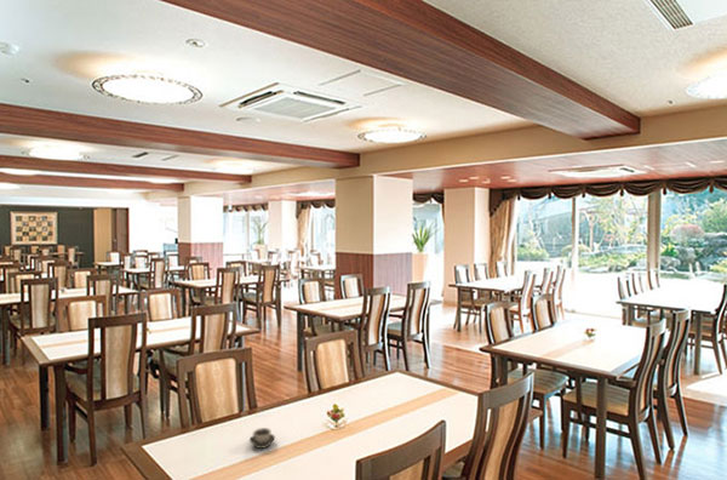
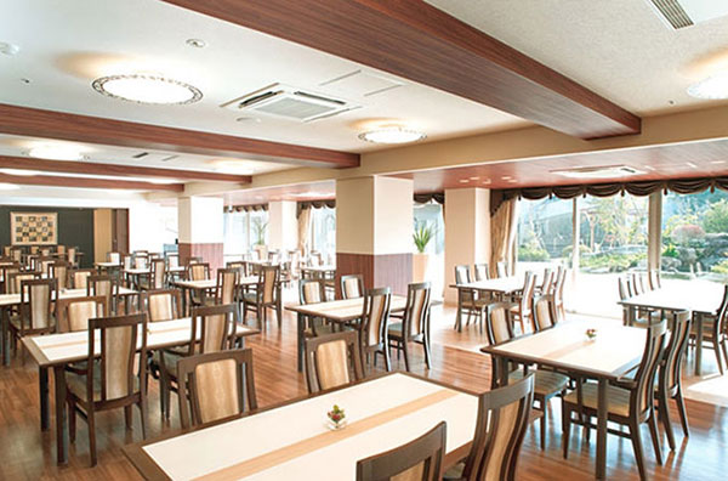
- cup (262, 438)
